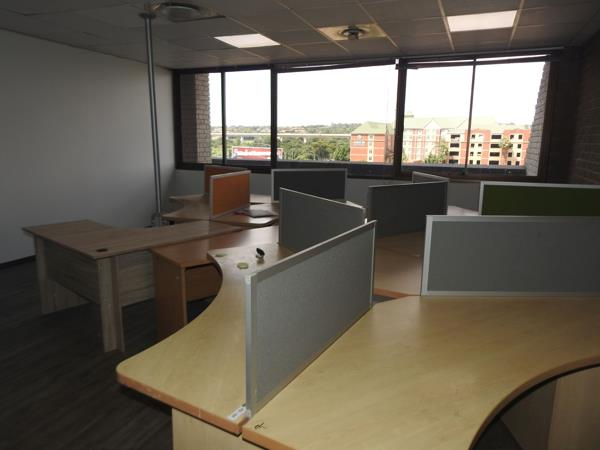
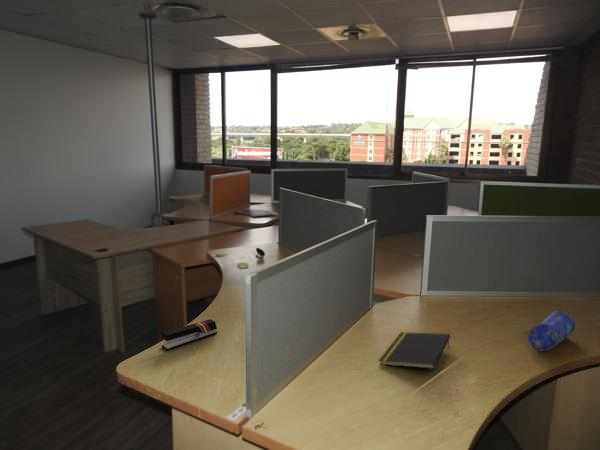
+ stapler (190, 332)
+ notepad (416, 348)
+ pencil case (552, 329)
